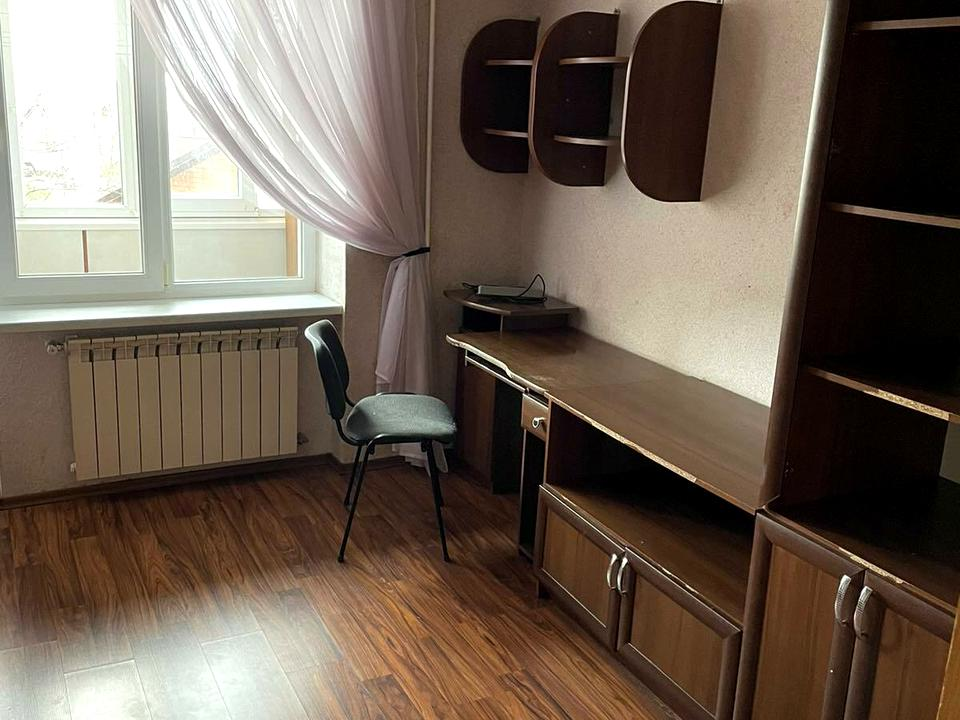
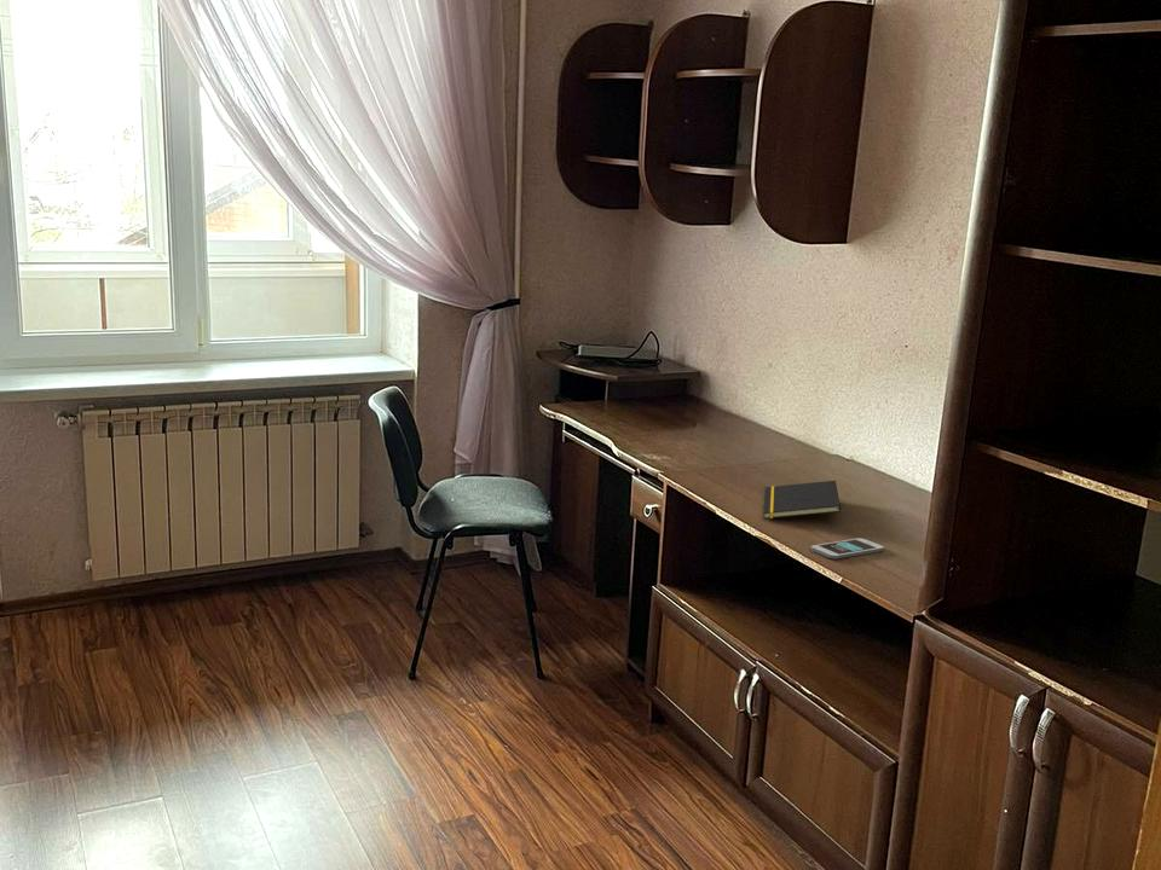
+ smartphone (847, 547)
+ notepad (801, 498)
